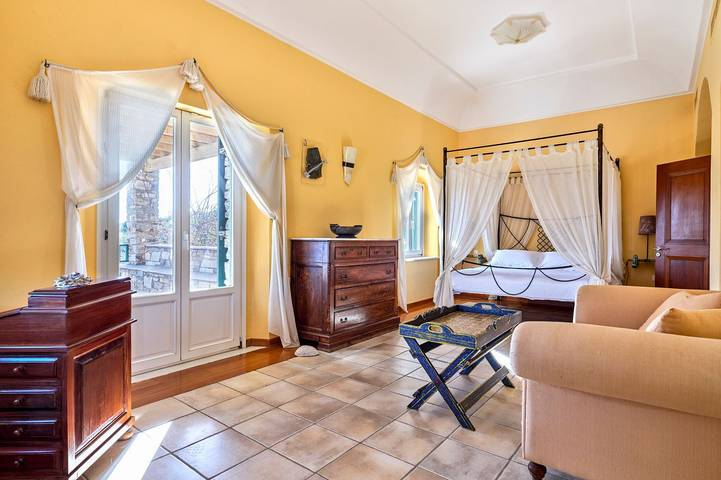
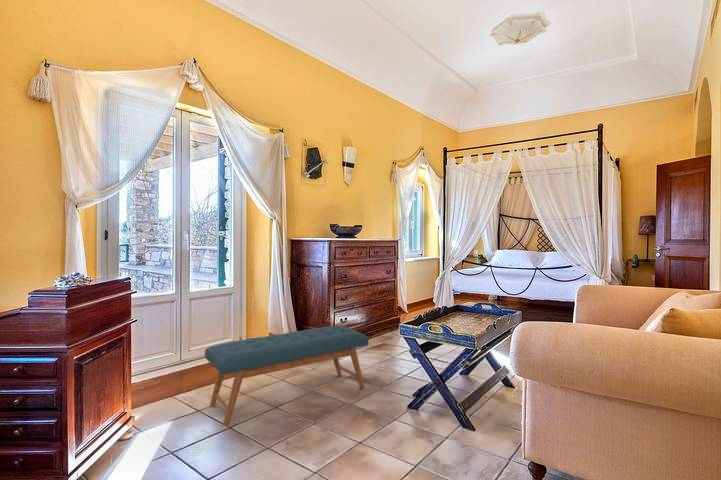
+ bench (291, 366)
